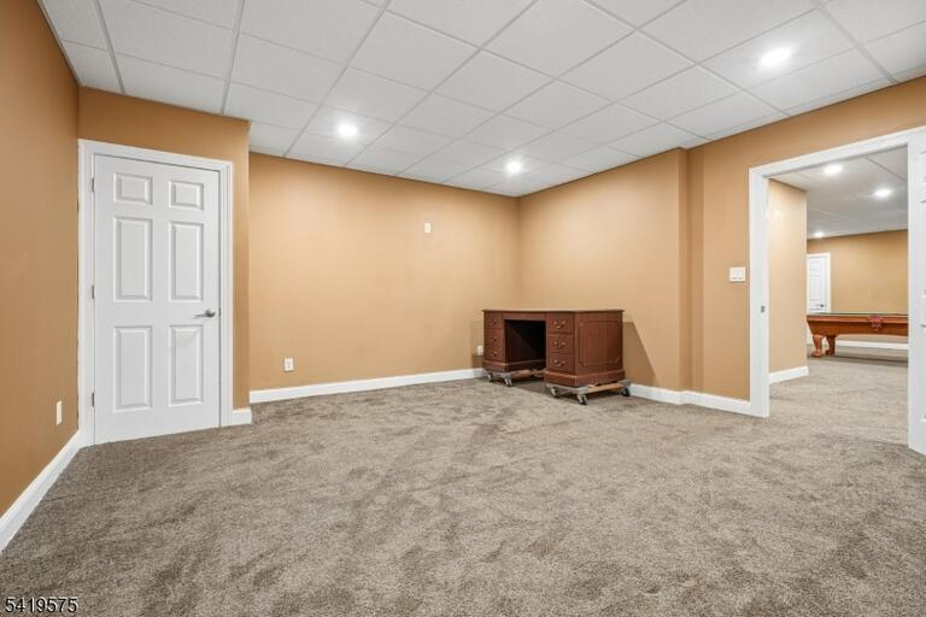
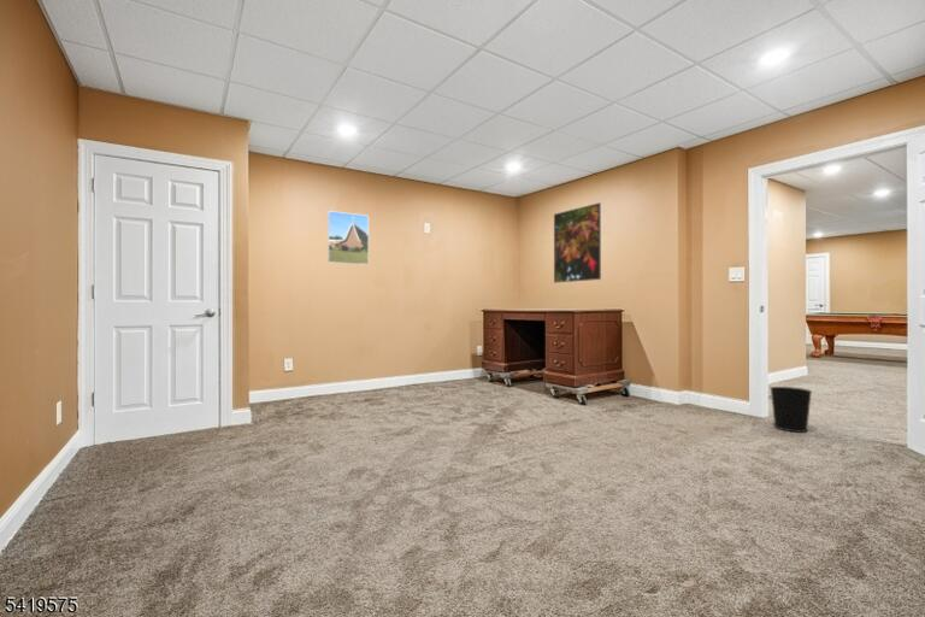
+ wastebasket (790, 409)
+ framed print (576, 245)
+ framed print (348, 237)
